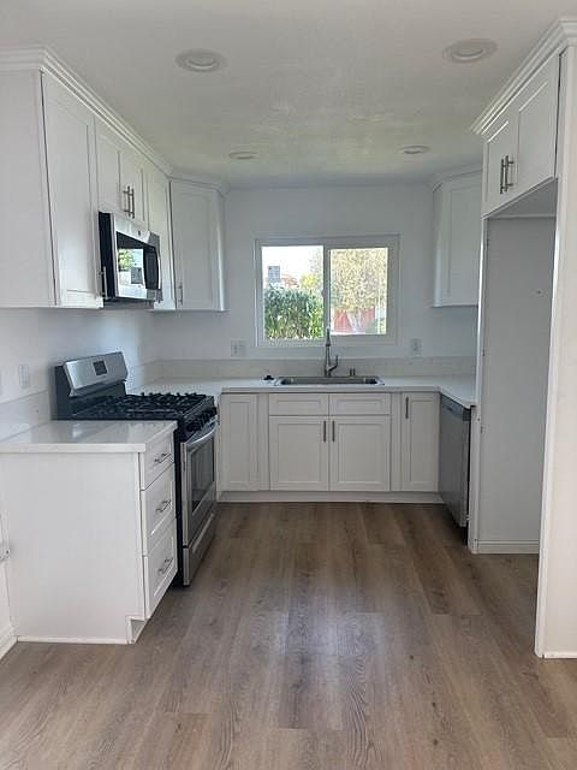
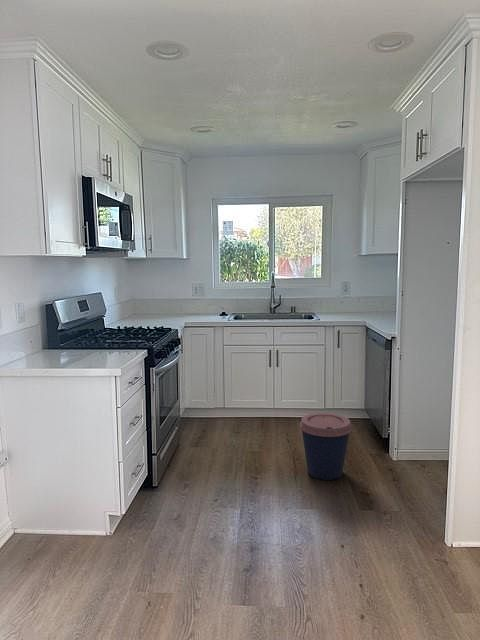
+ coffee cup (325, 446)
